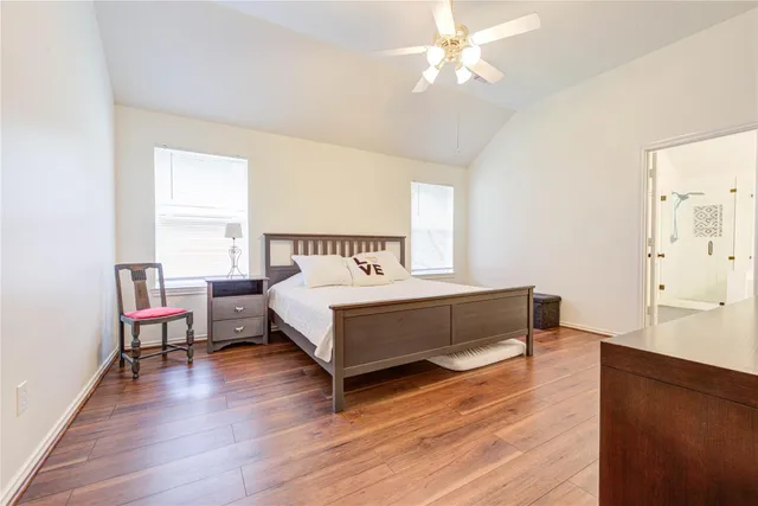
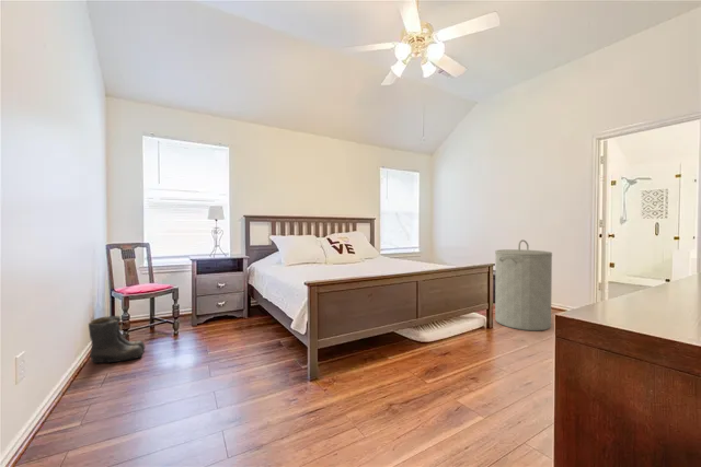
+ laundry hamper (521, 281)
+ boots (118, 337)
